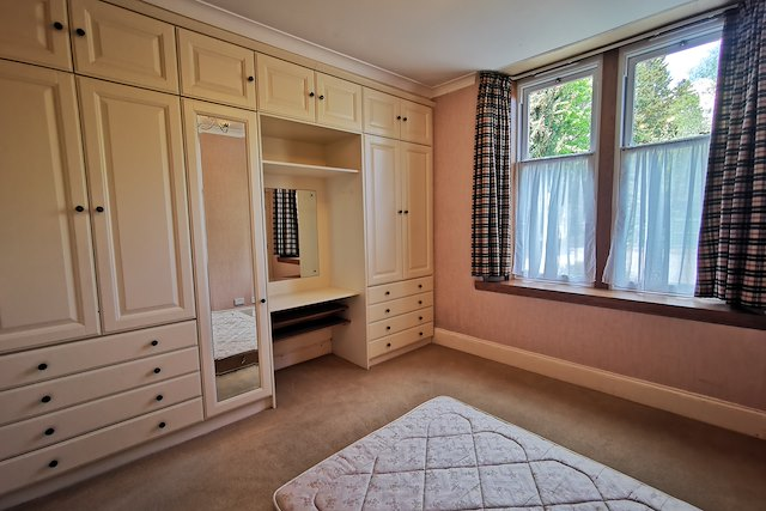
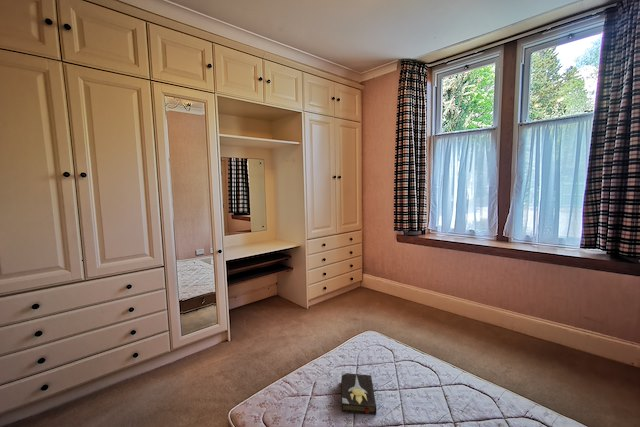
+ hardback book (357, 391)
